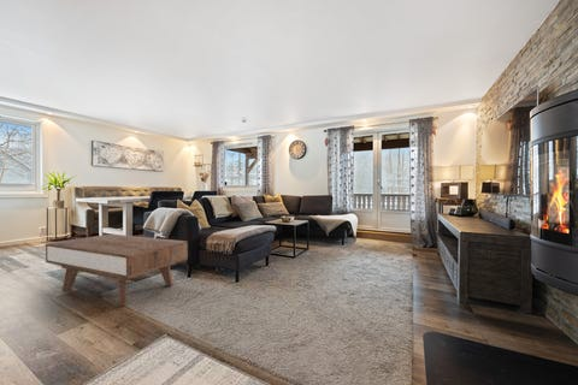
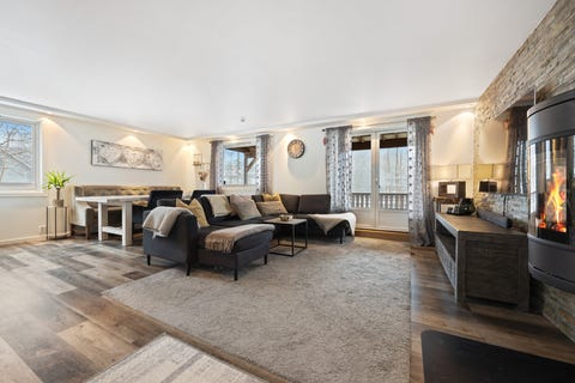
- coffee table (119, 263)
